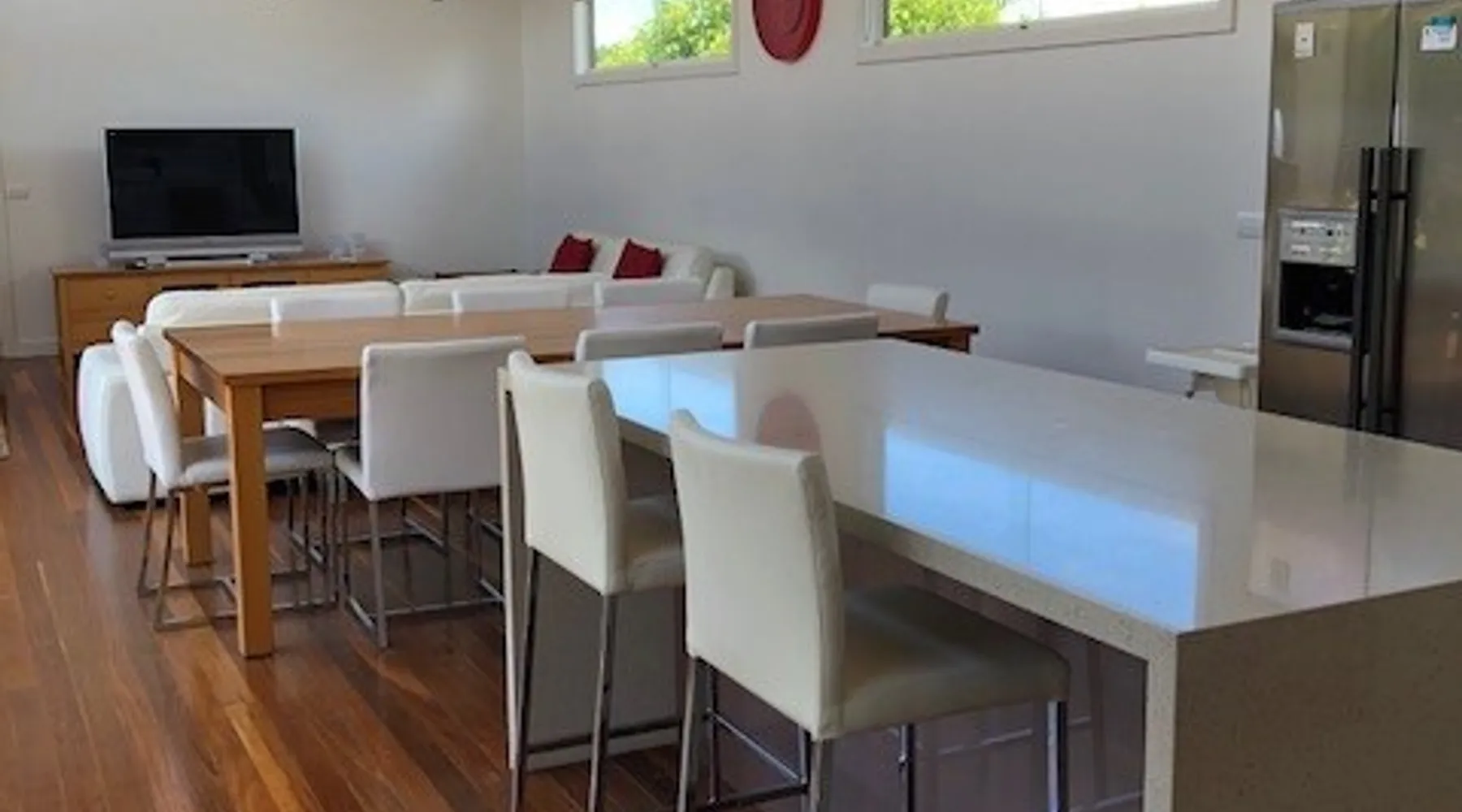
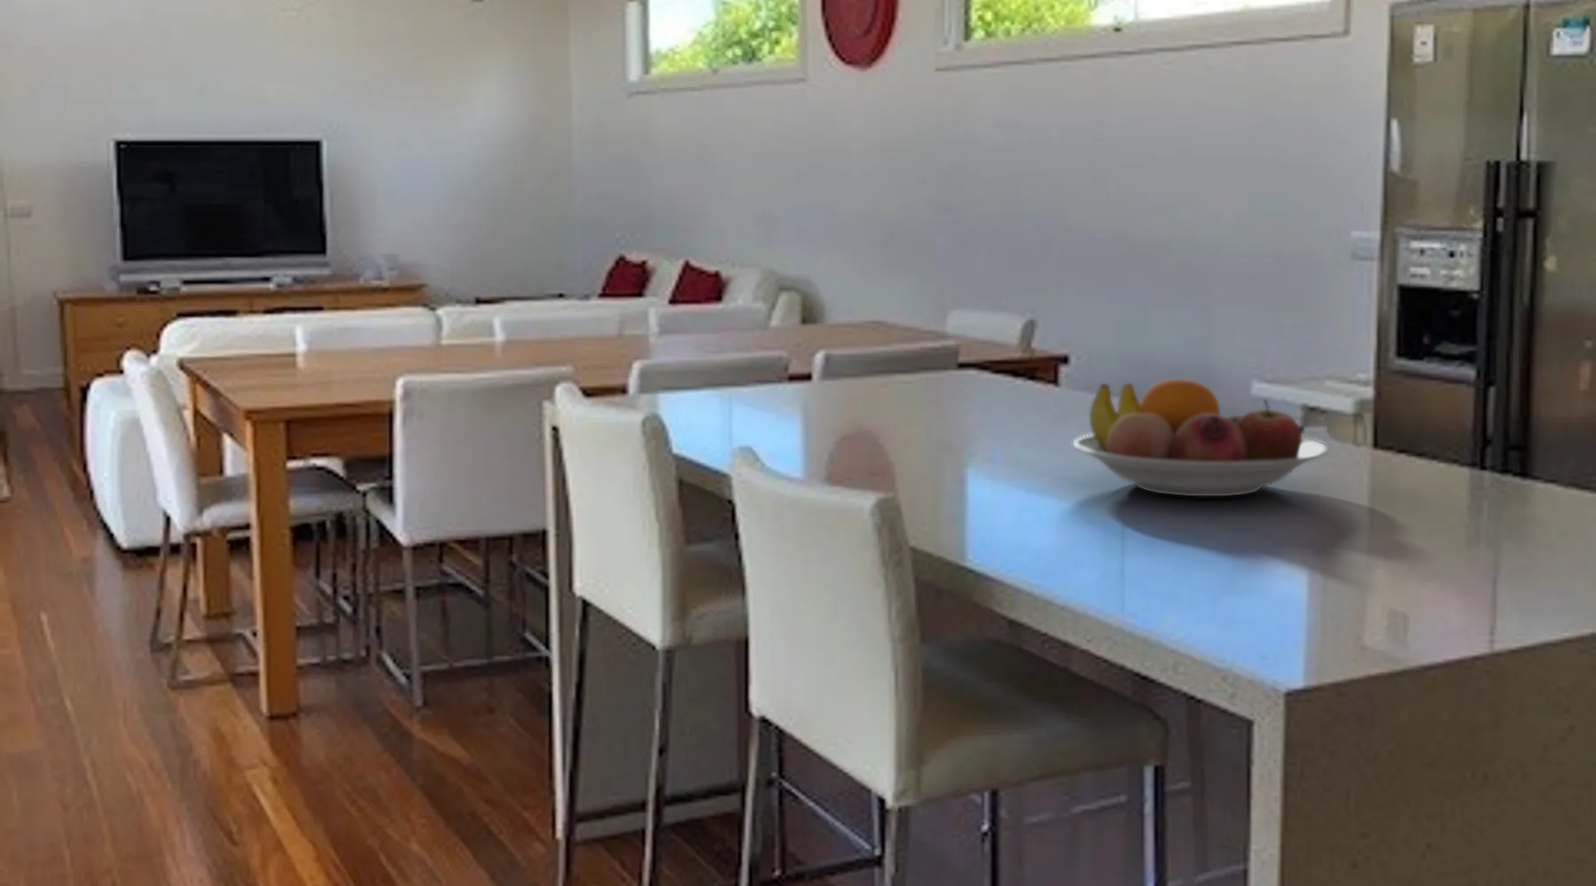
+ fruit bowl (1199, 434)
